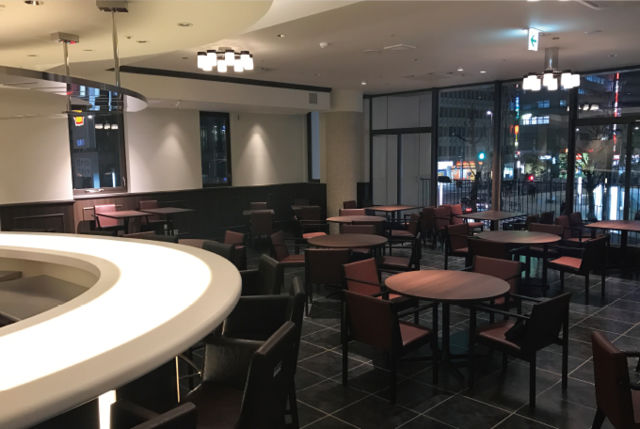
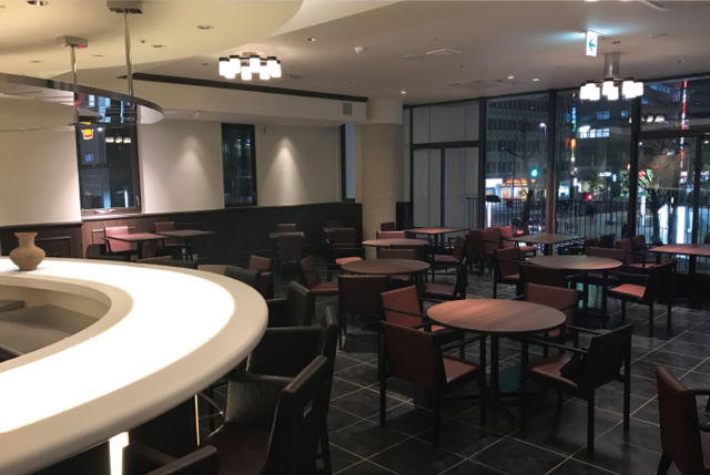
+ vase (27, 250)
